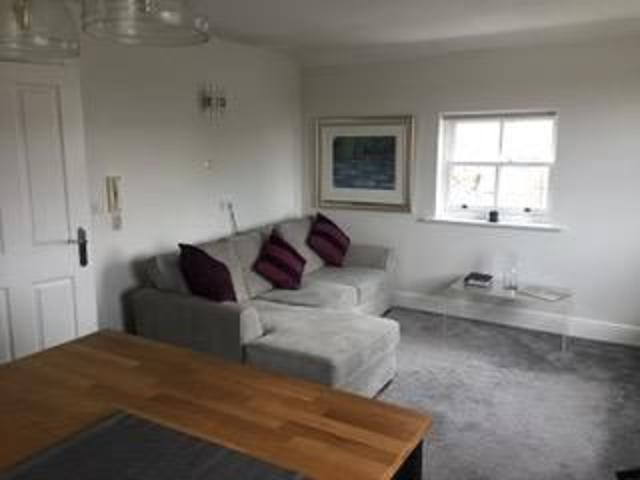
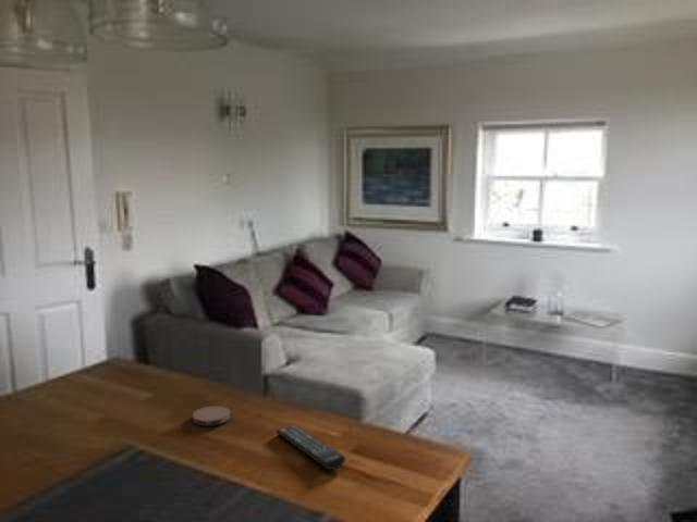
+ coaster (211, 415)
+ remote control (308, 445)
